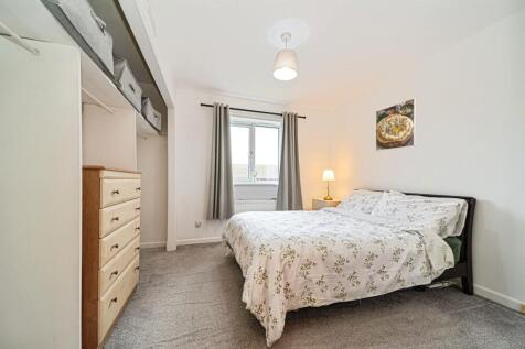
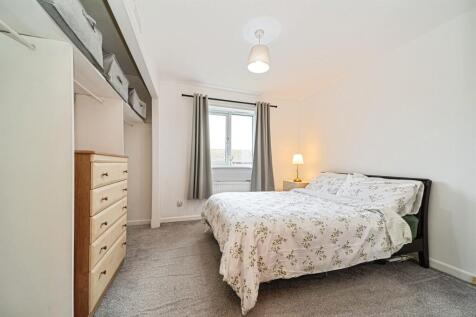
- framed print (394, 127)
